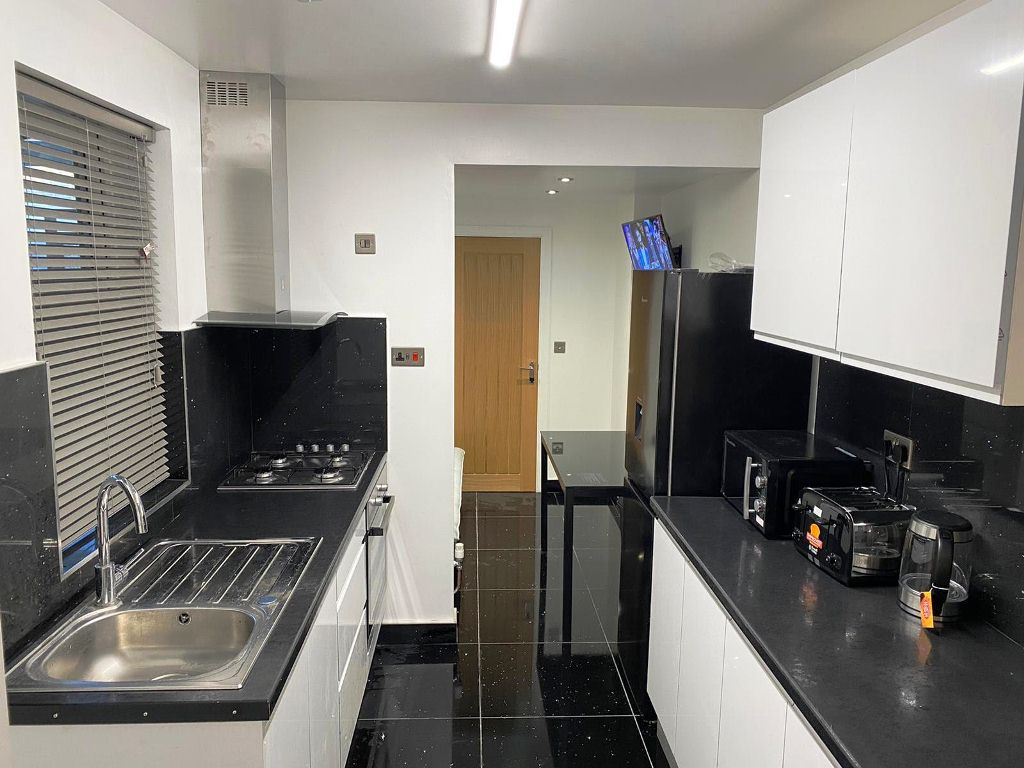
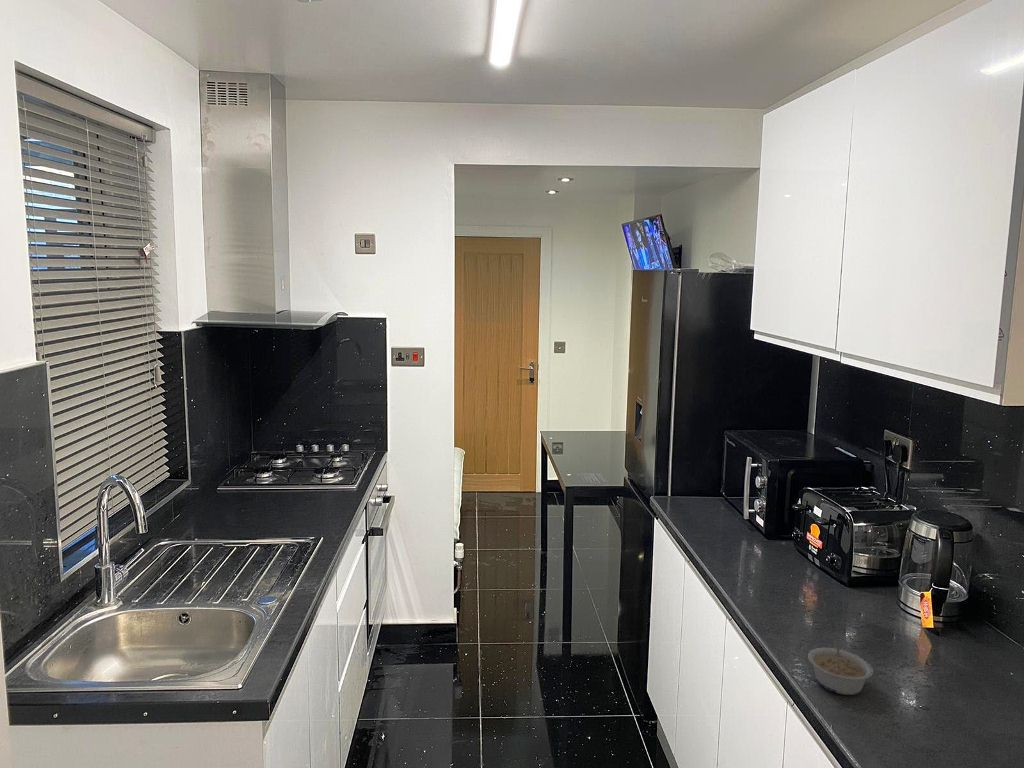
+ legume (837, 669)
